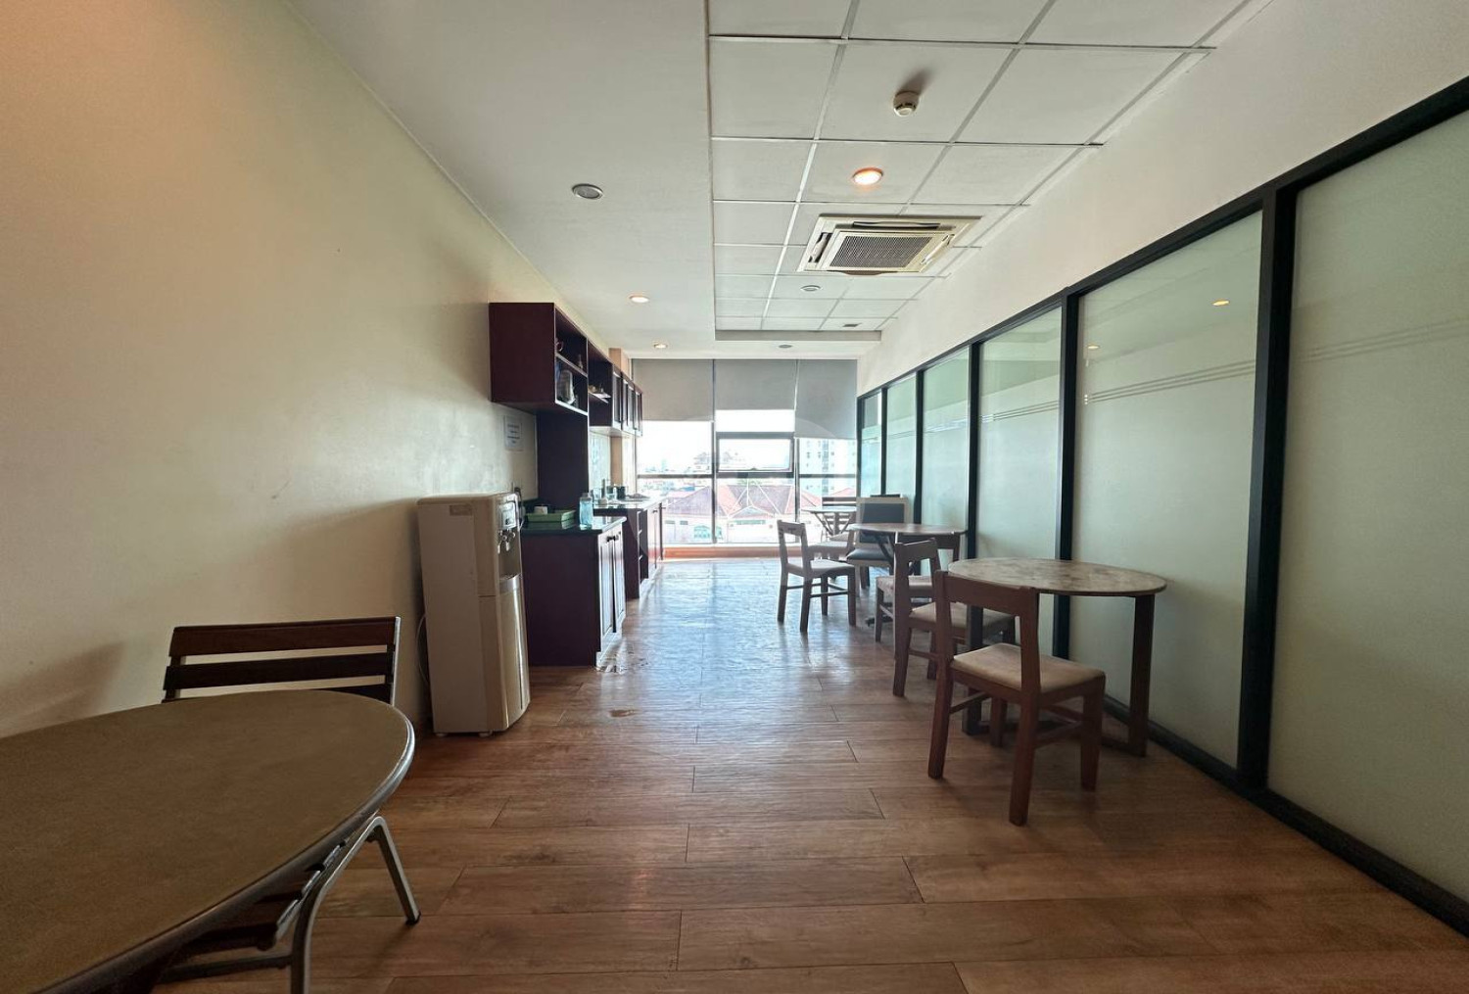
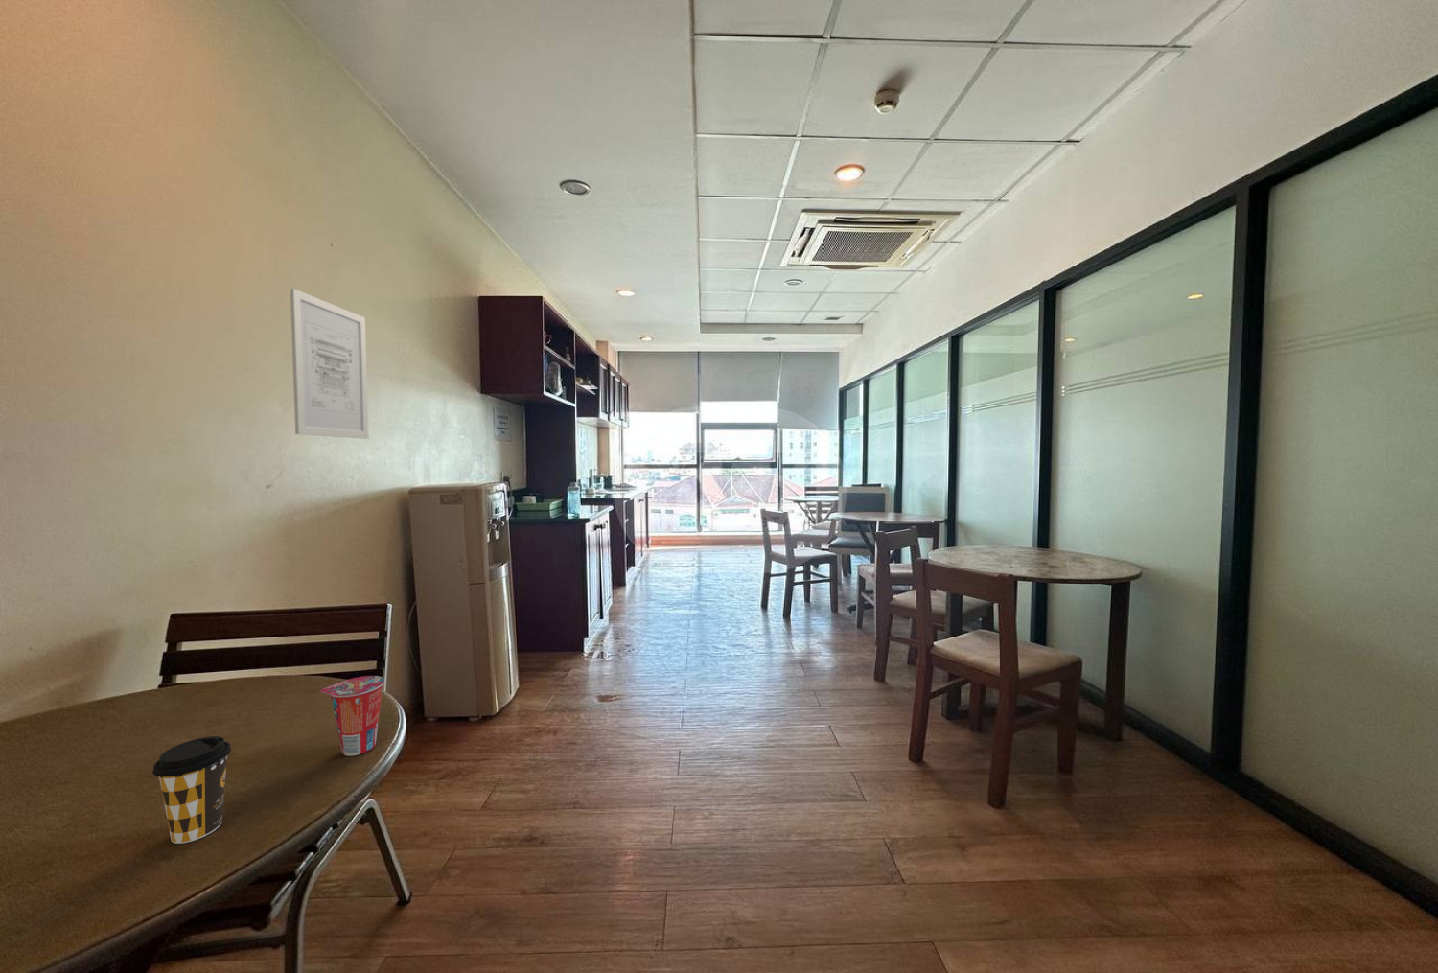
+ cup (355, 717)
+ wall art (332, 371)
+ coffee cup (194, 789)
